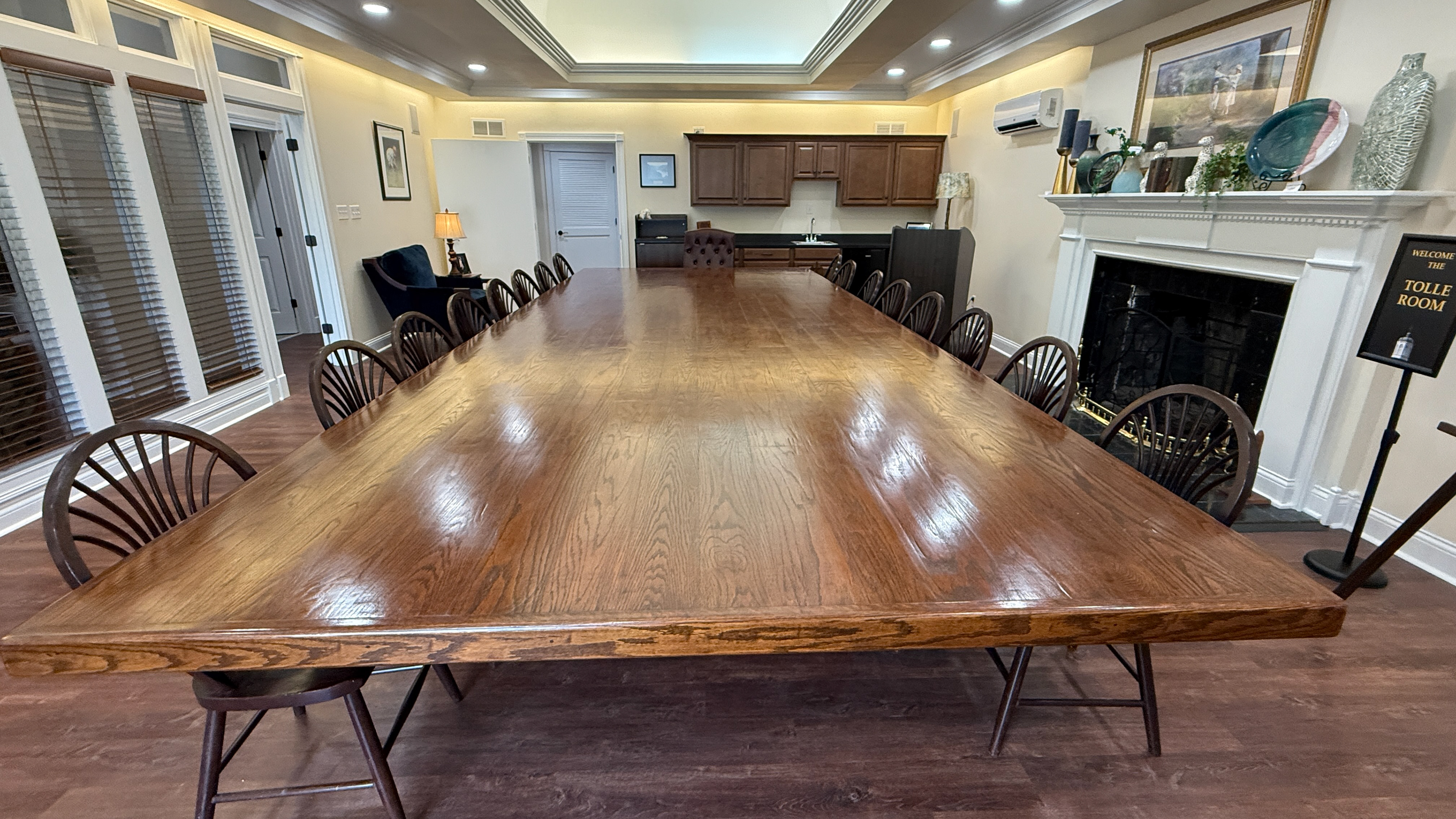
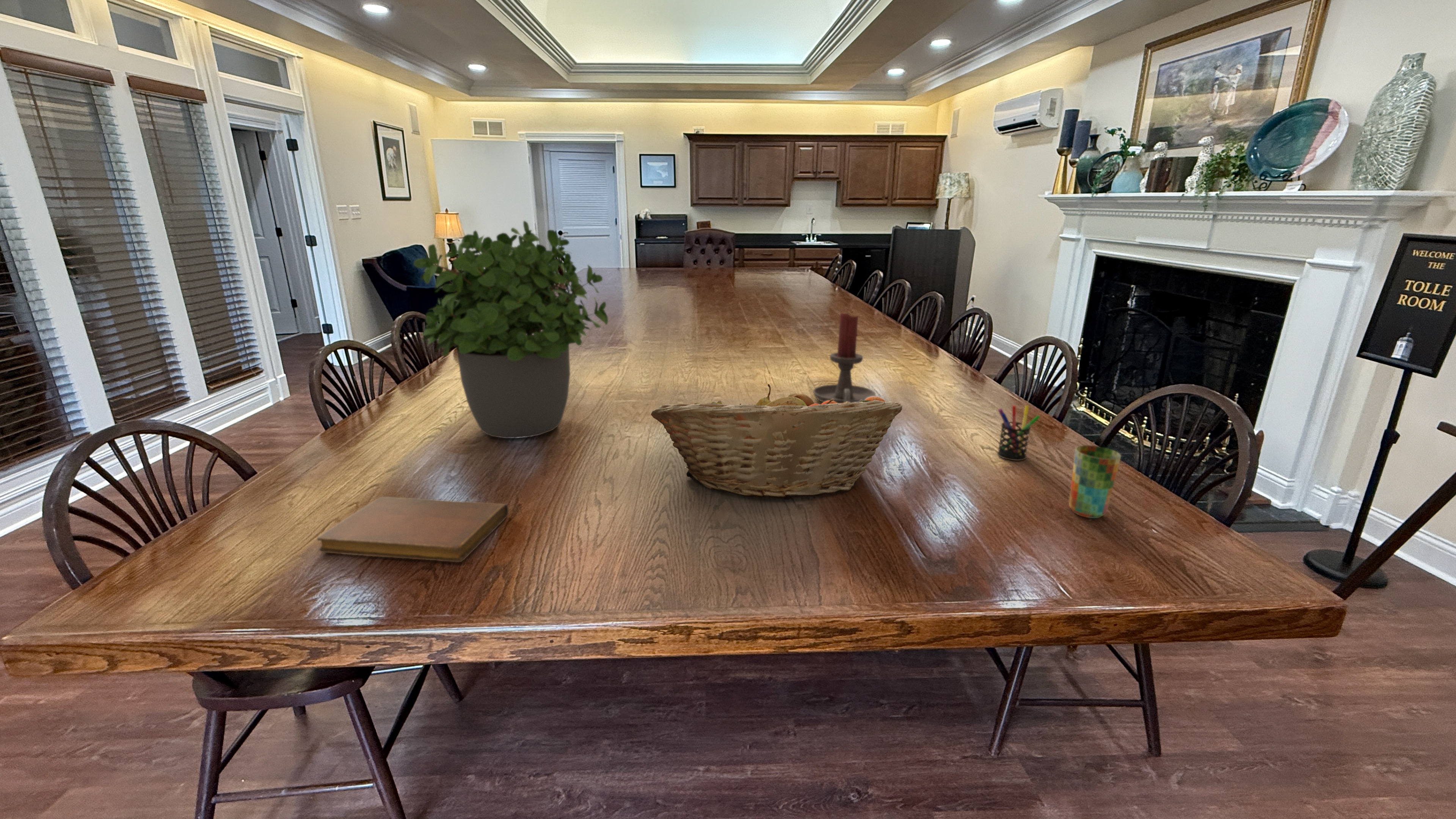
+ potted plant (517, 328)
+ cup (1092, 482)
+ candle holder (847, 358)
+ pen holder (1018, 431)
+ fruit basket (775, 429)
+ notebook (418, 526)
